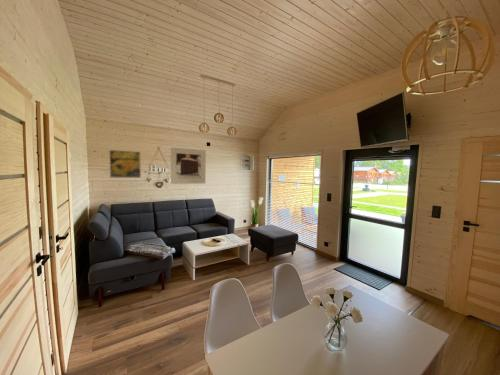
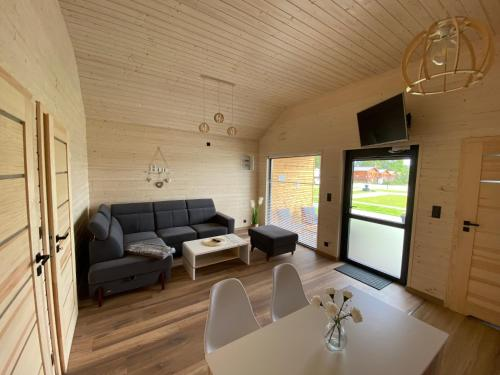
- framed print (188, 166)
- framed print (125, 164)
